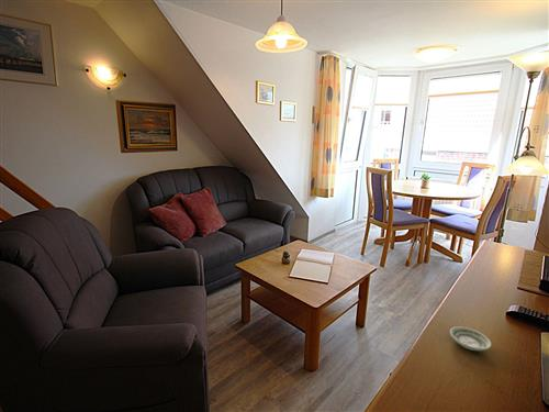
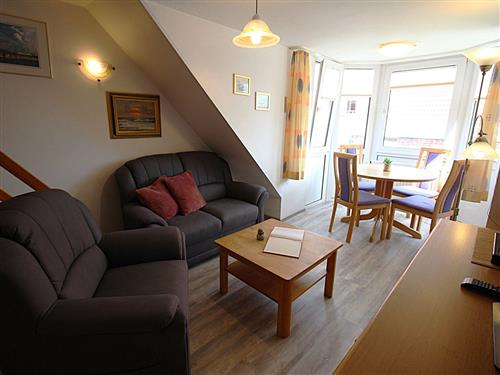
- saucer (469, 339)
